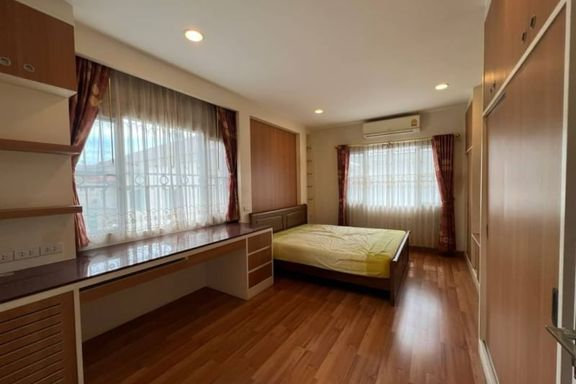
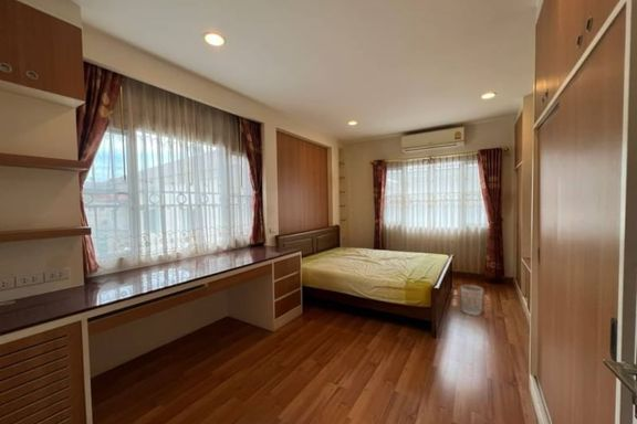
+ wastebasket (471, 299)
